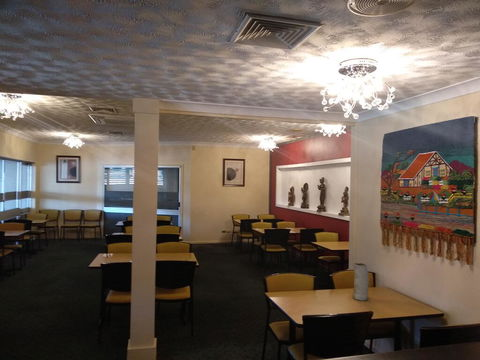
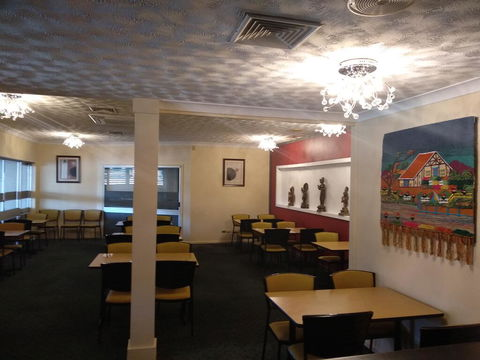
- vase (360, 281)
